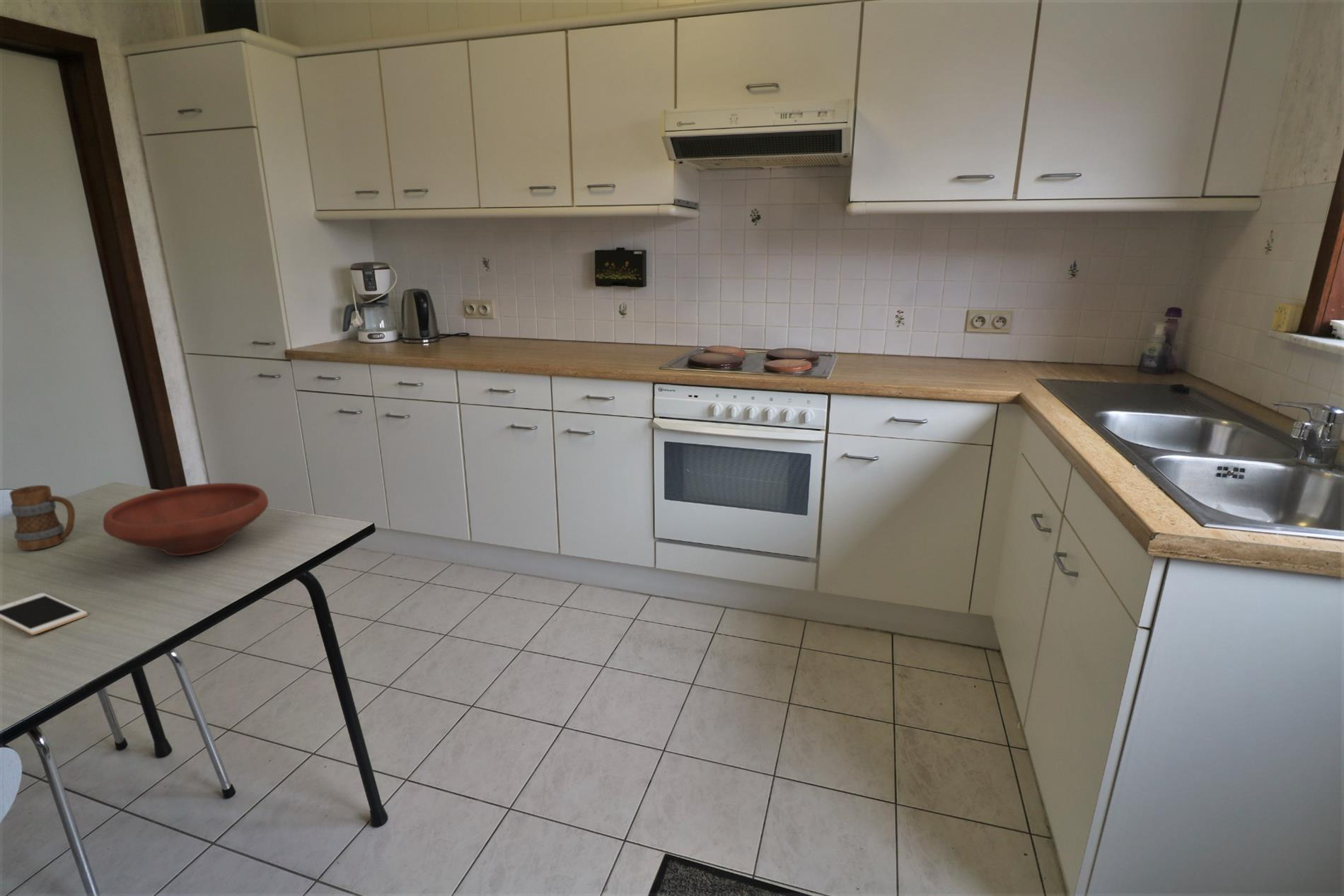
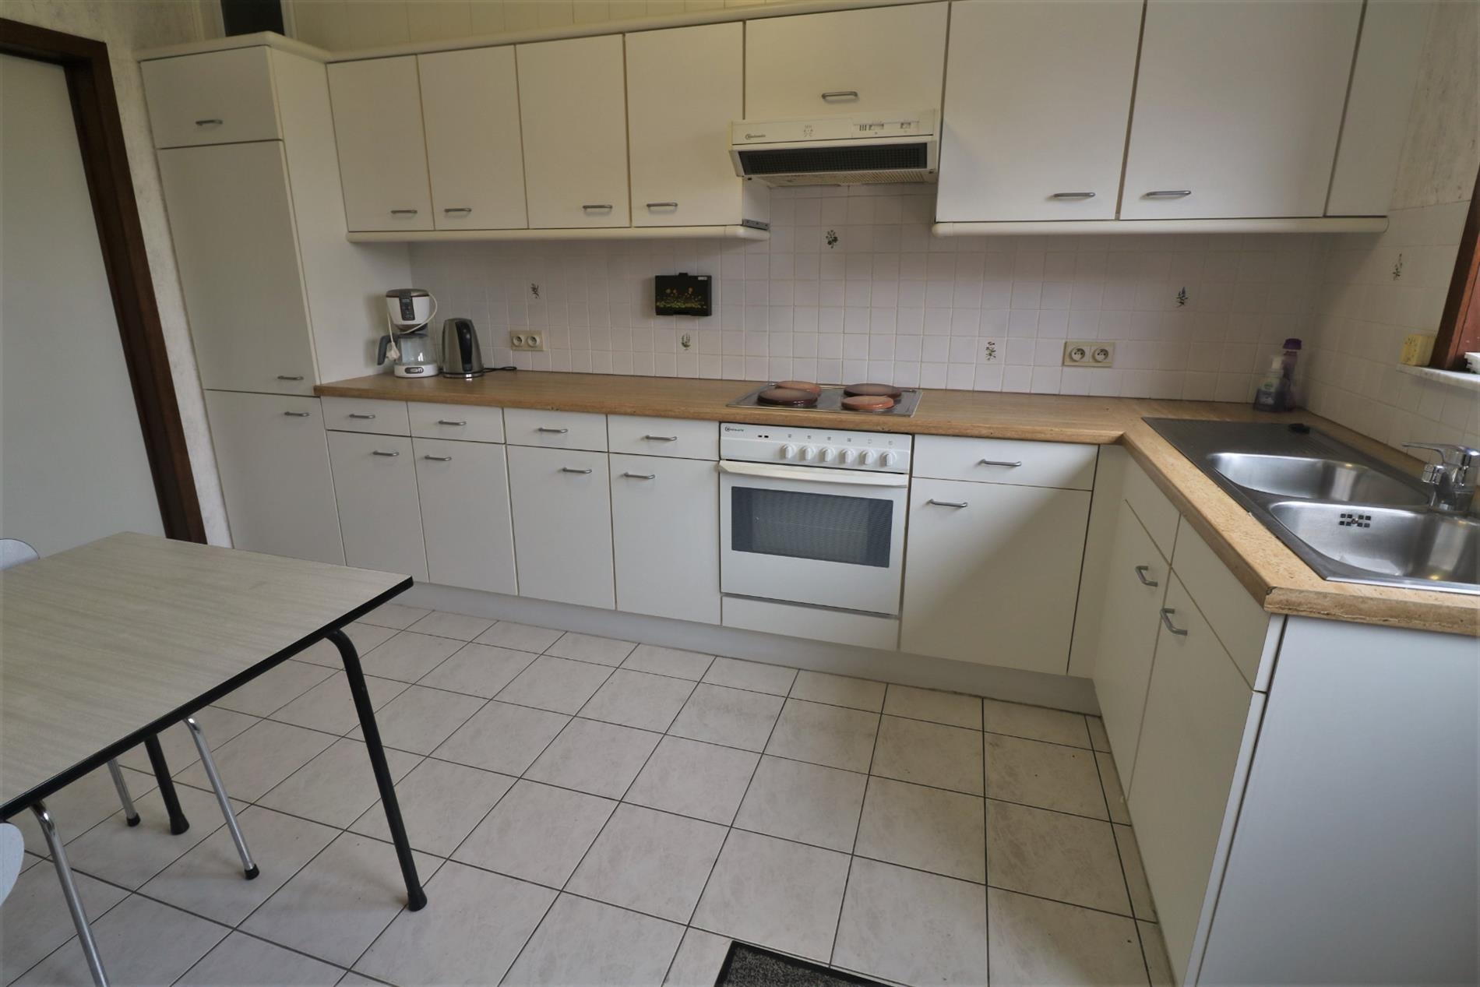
- bowl (192, 524)
- mug (45, 516)
- cell phone (37, 612)
